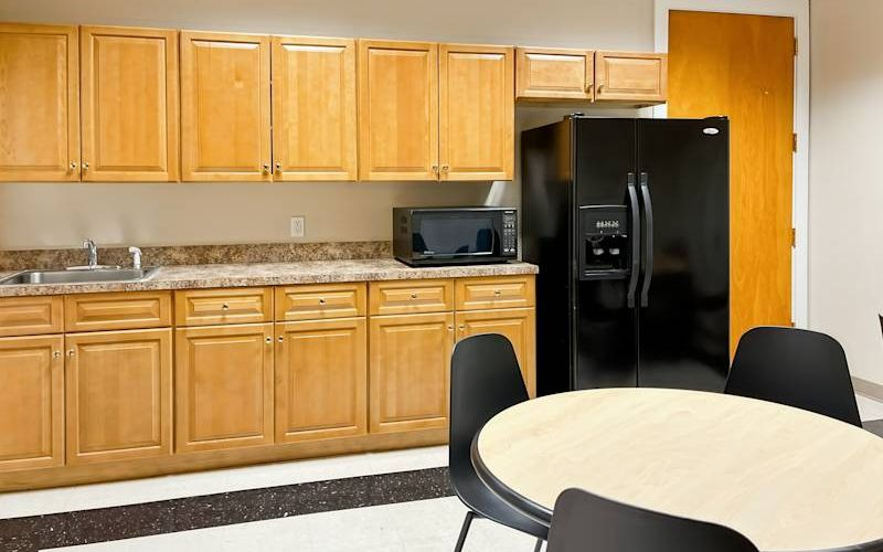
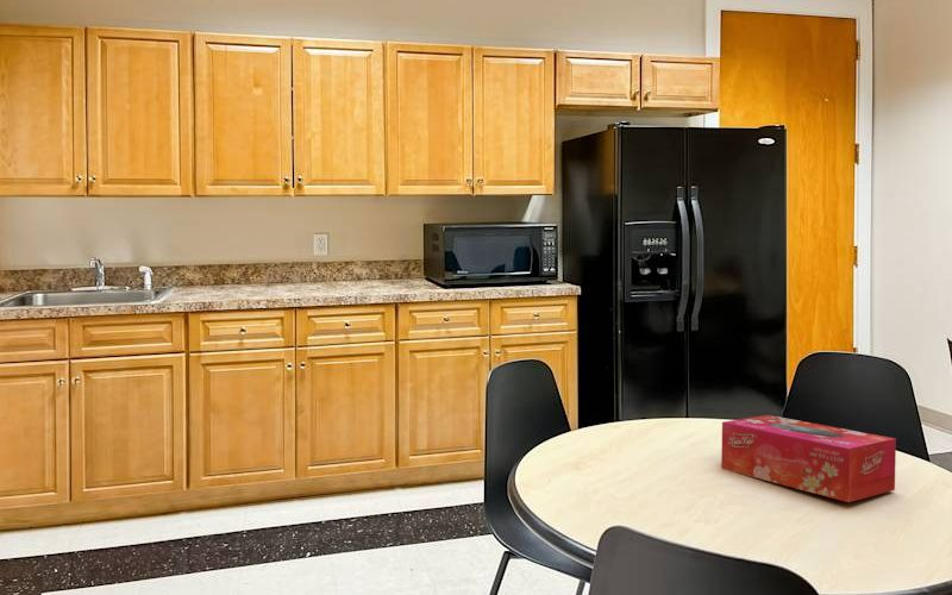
+ tissue box (803, 453)
